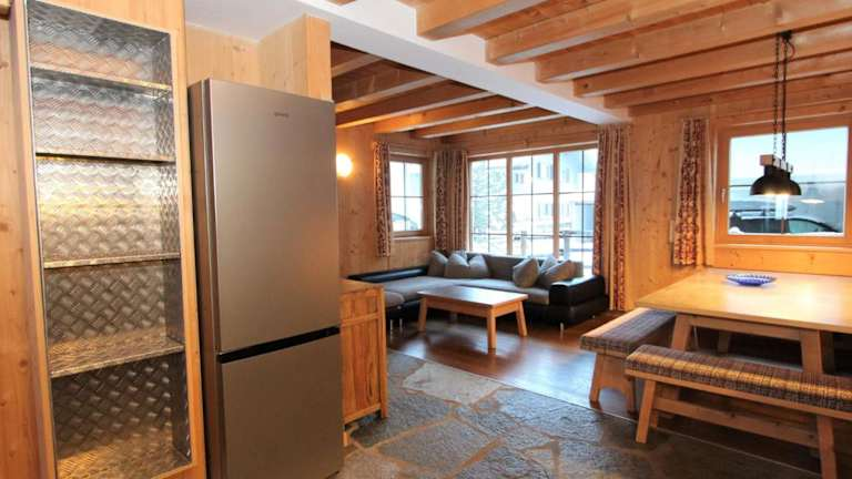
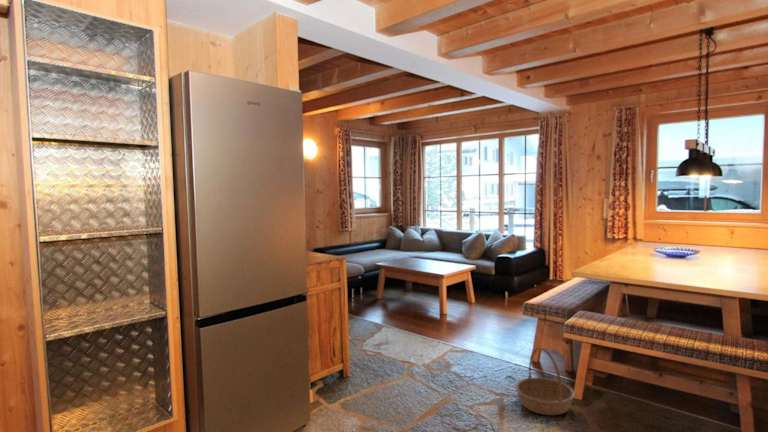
+ basket (544, 378)
